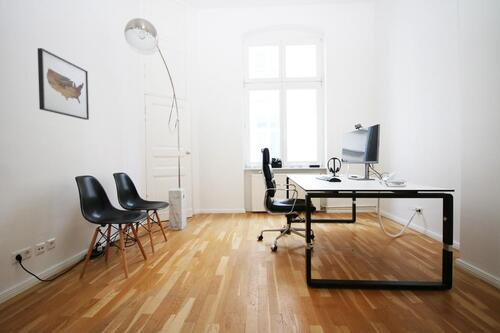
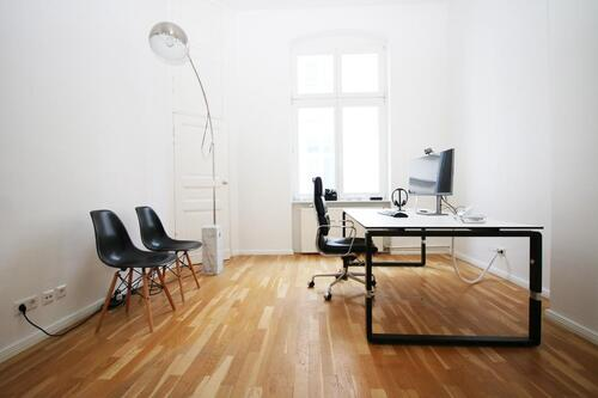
- wall art (66, 88)
